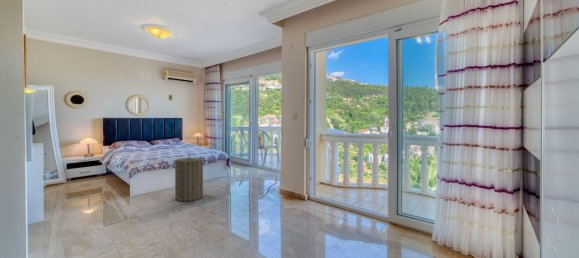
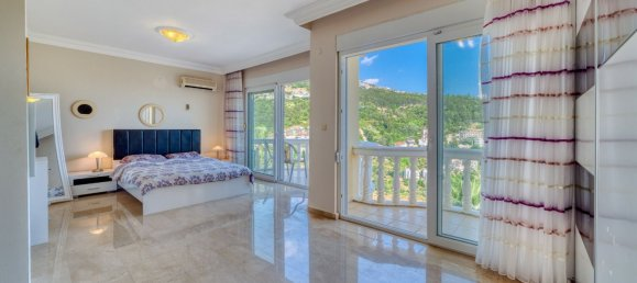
- laundry hamper (189, 175)
